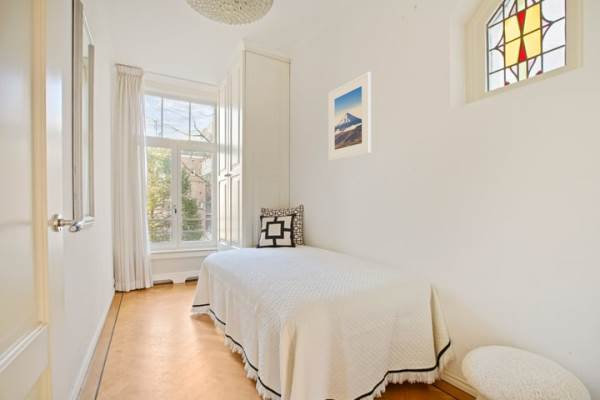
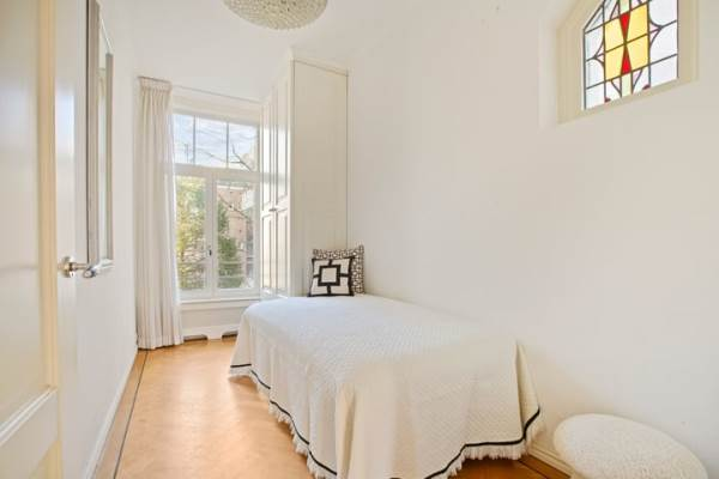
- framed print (347, 119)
